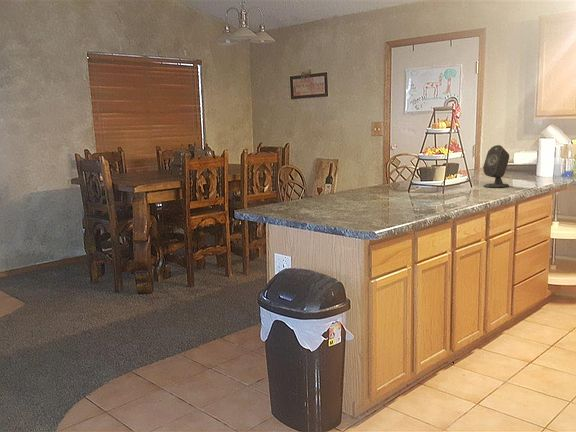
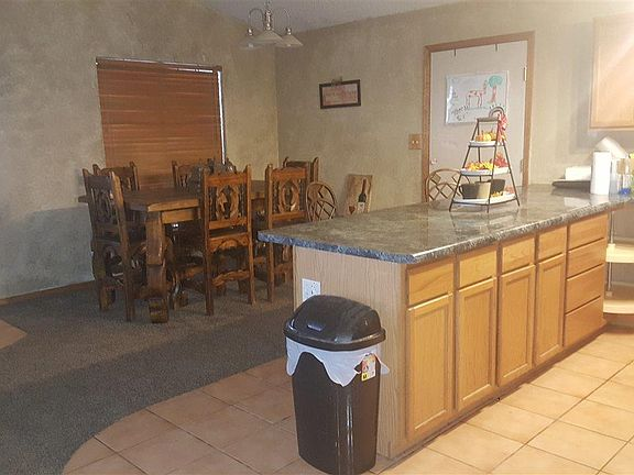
- speaker (497, 165)
